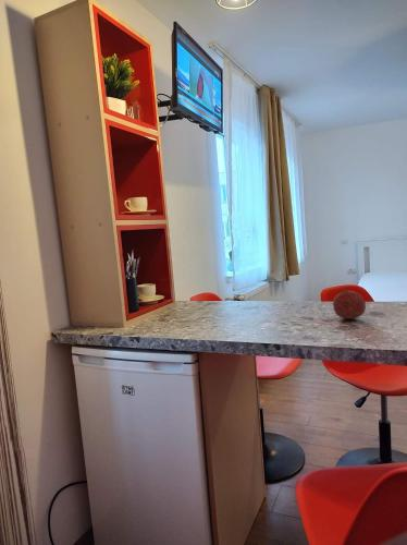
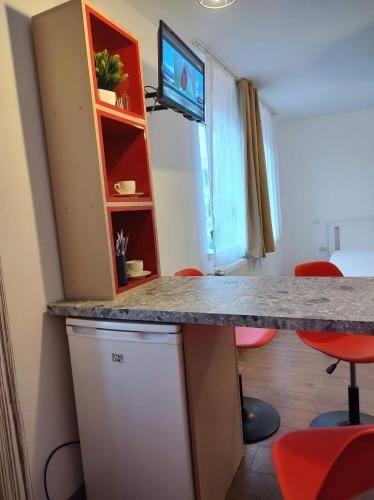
- fruit (348, 303)
